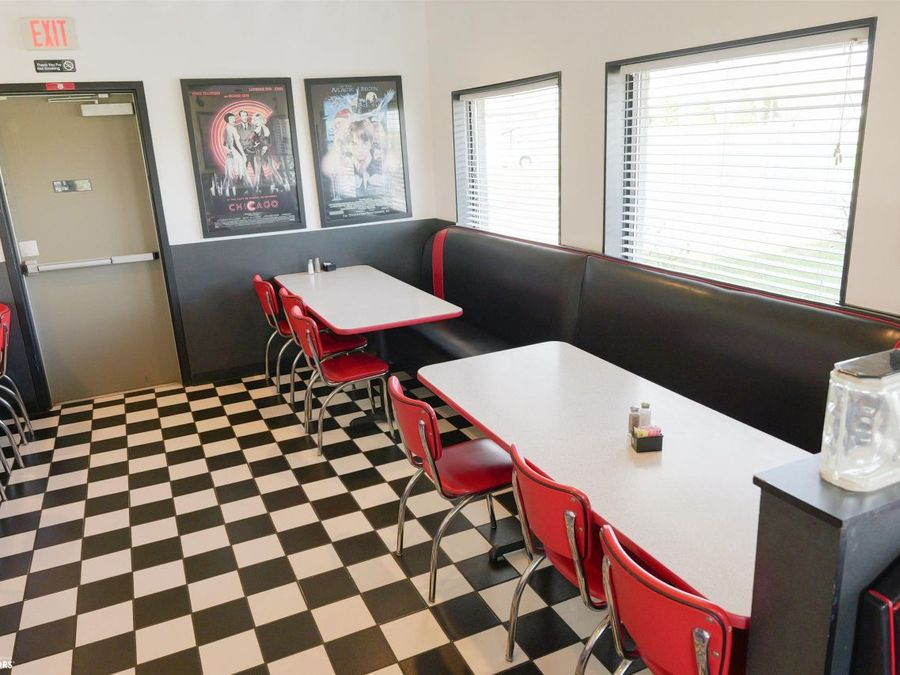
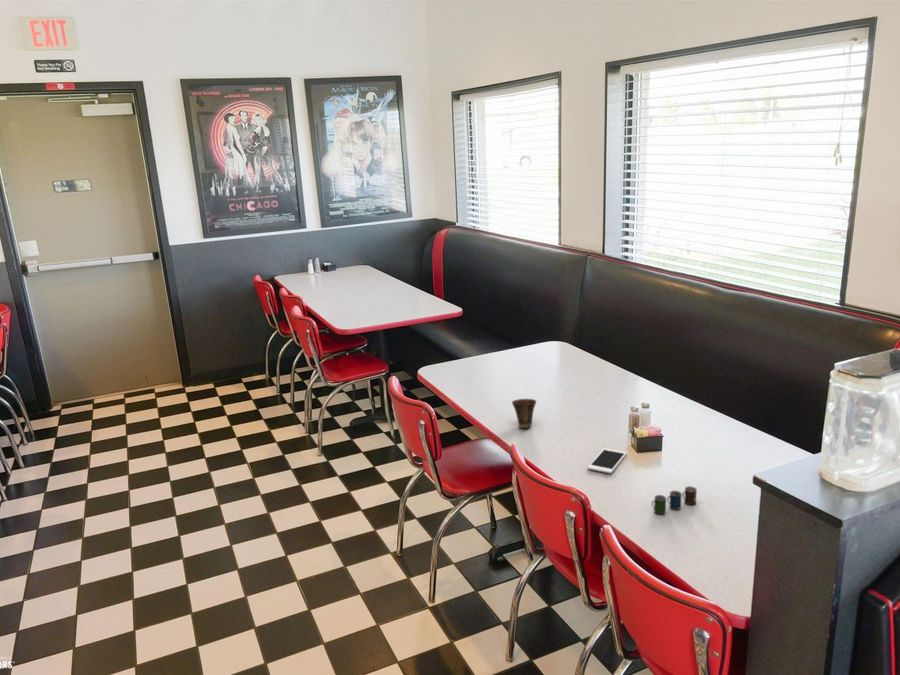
+ cup (524, 412)
+ cell phone (607, 460)
+ cup (674, 496)
